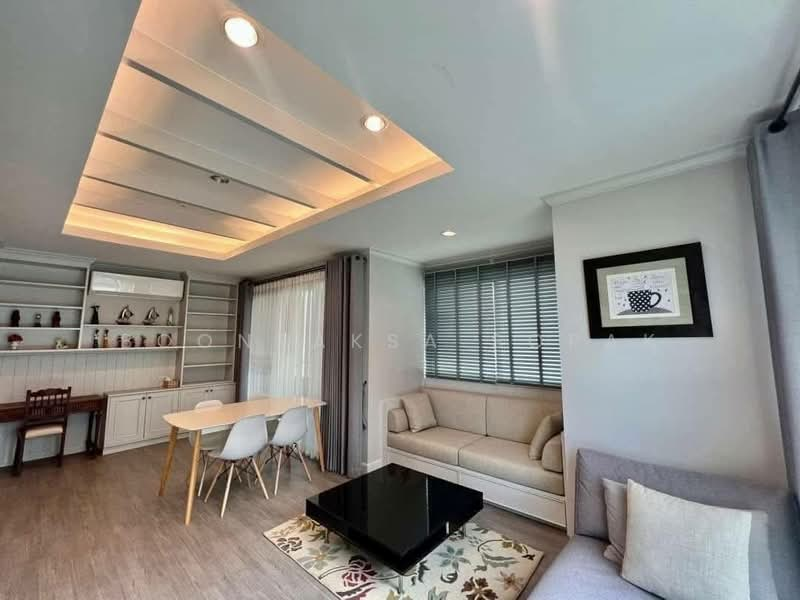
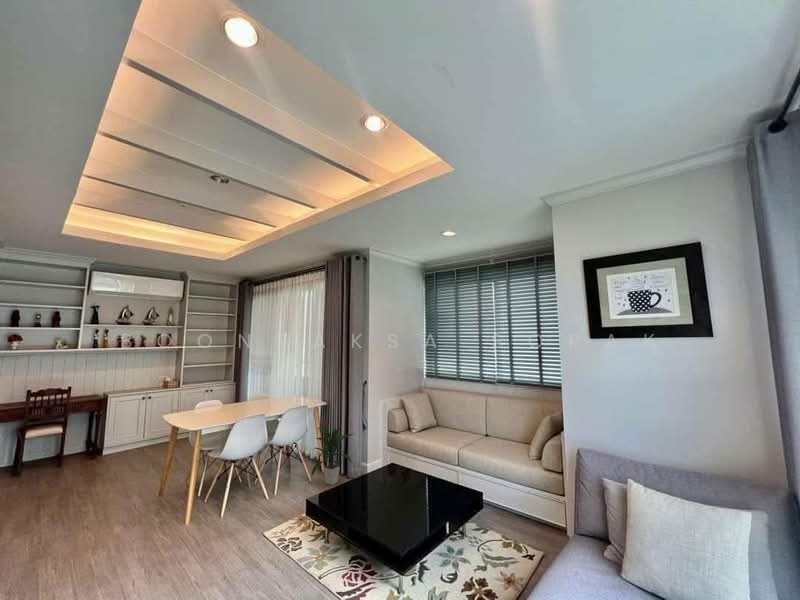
+ indoor plant (329, 453)
